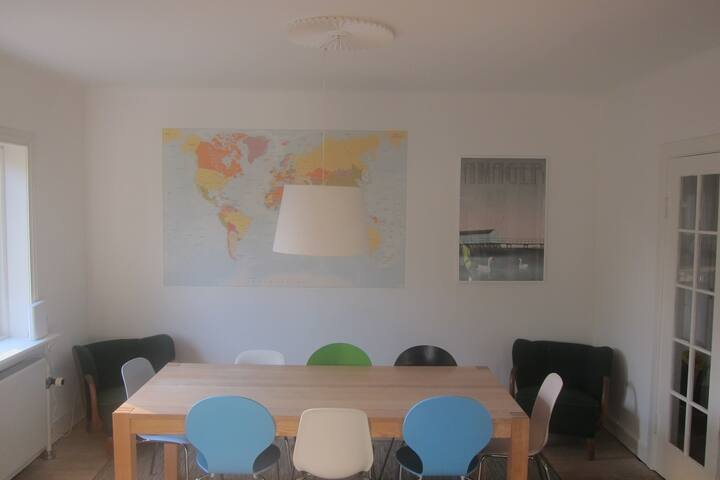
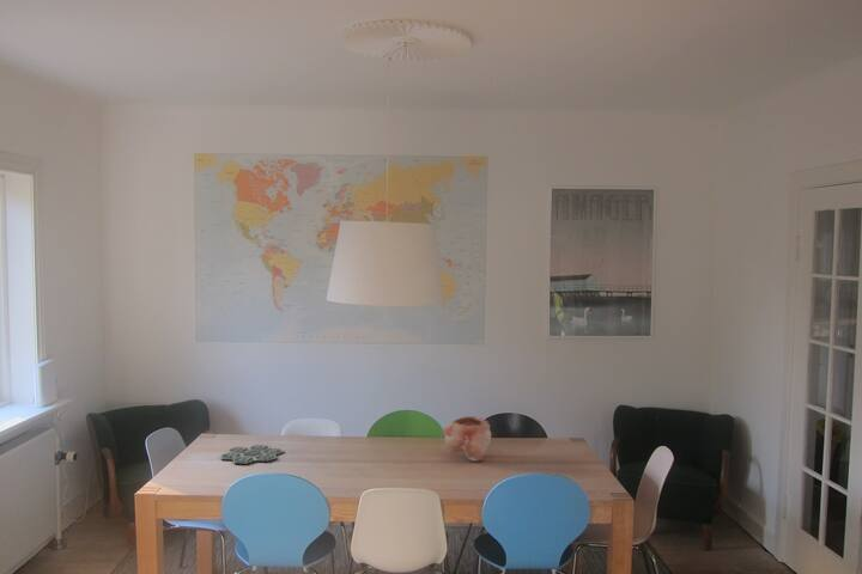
+ board game (251, 453)
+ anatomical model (467, 438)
